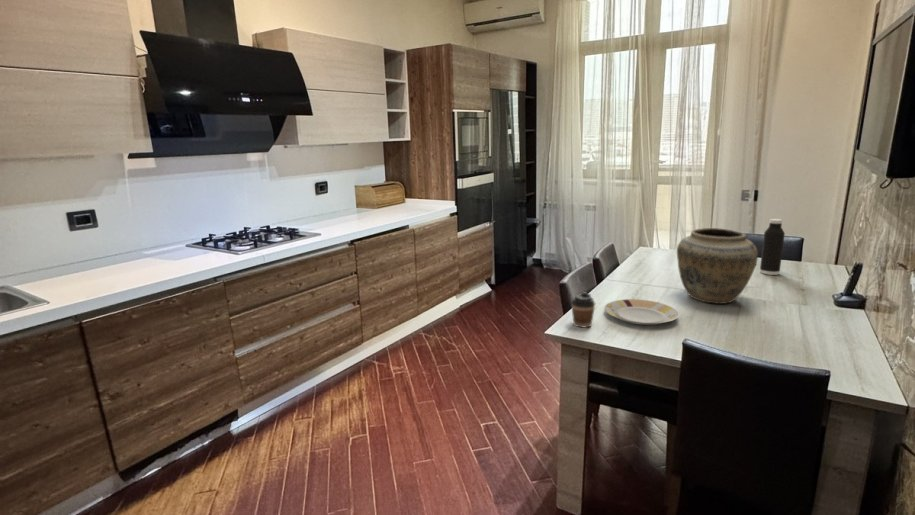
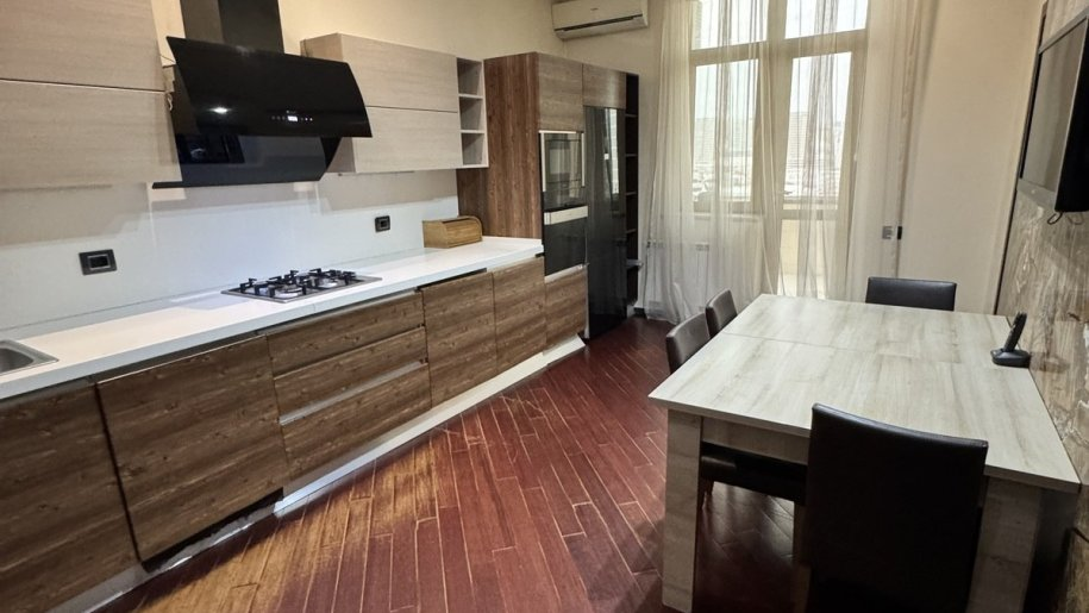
- vase (714, 265)
- coffee cup (582, 309)
- water bottle (772, 246)
- plate (640, 312)
